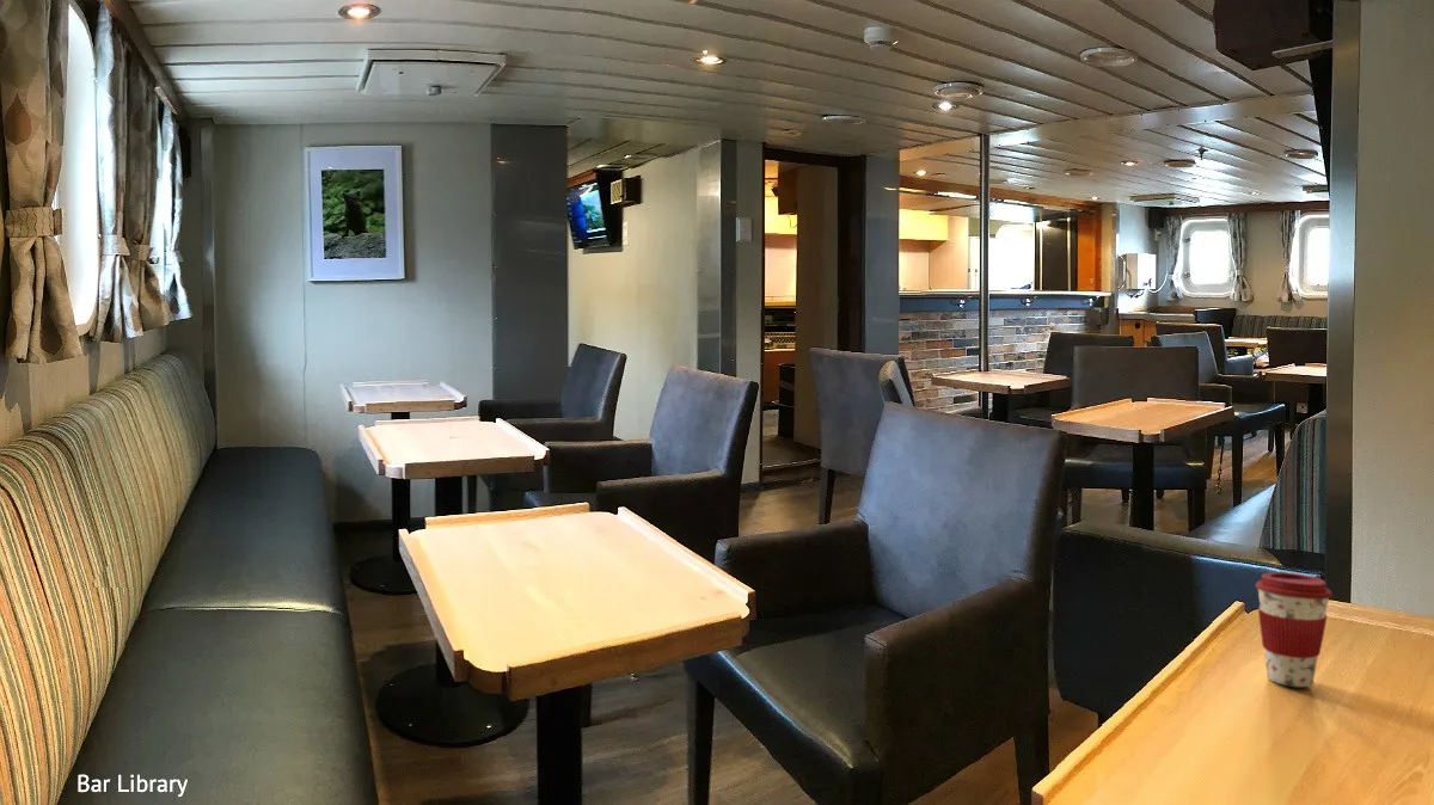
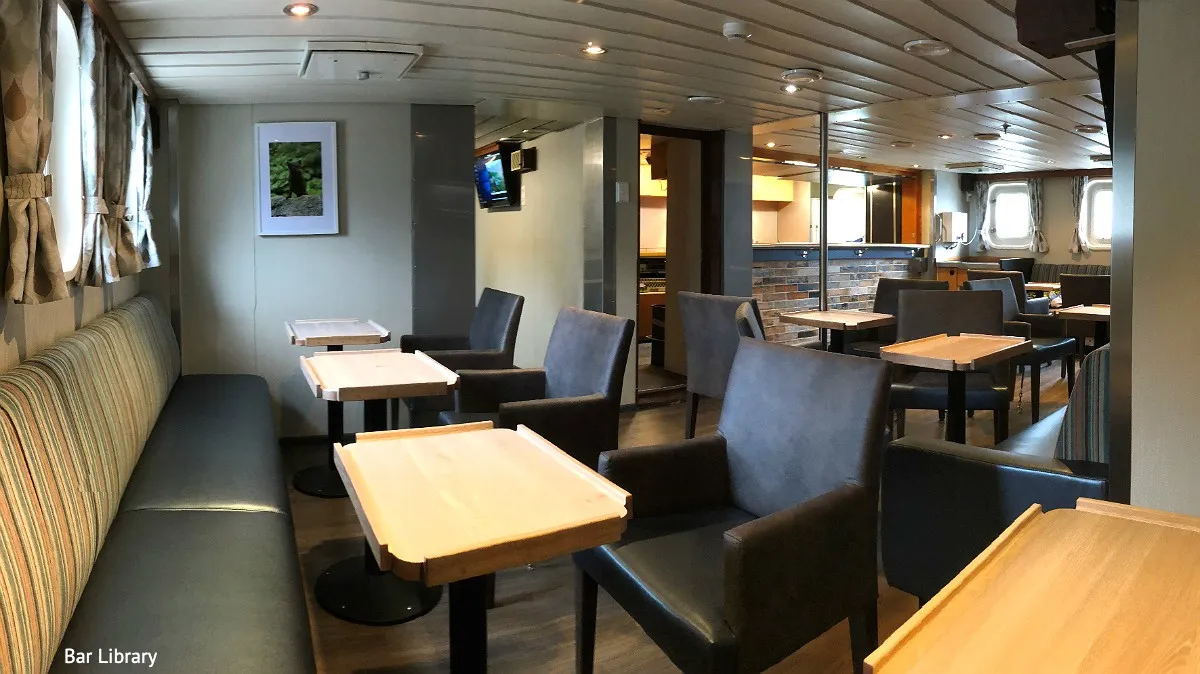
- coffee cup (1292, 628)
